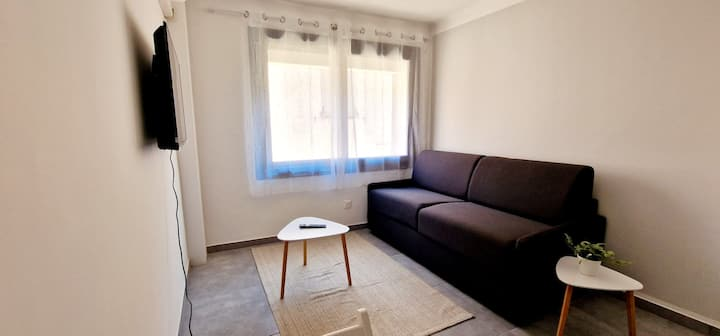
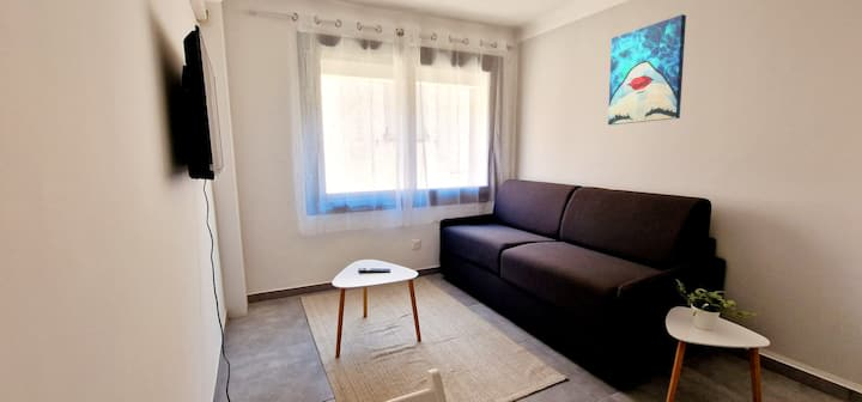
+ wall art (643, 75)
